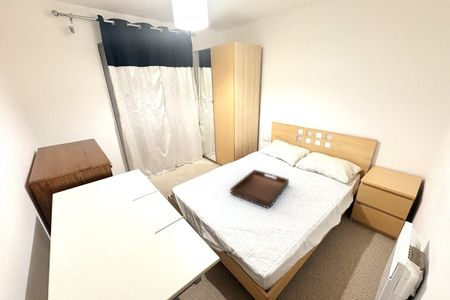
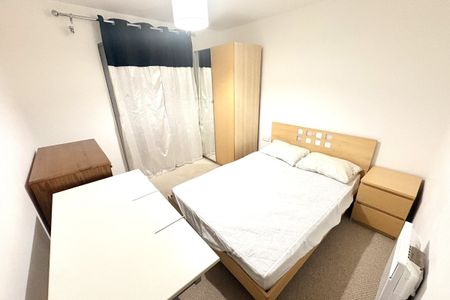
- serving tray (260, 186)
